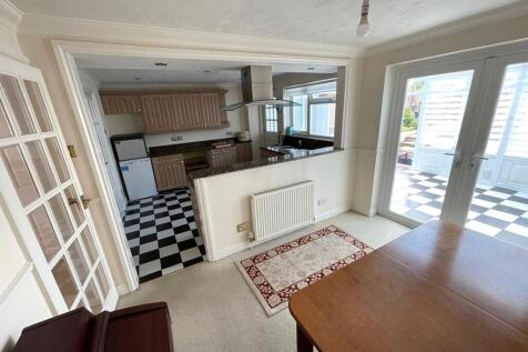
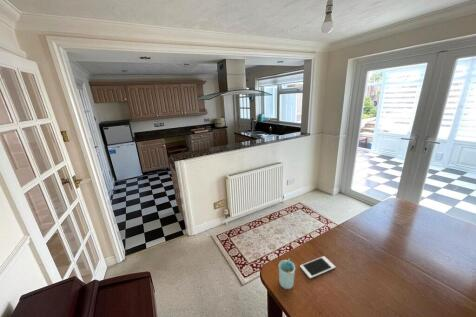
+ cell phone (317, 266)
+ cup (286, 273)
